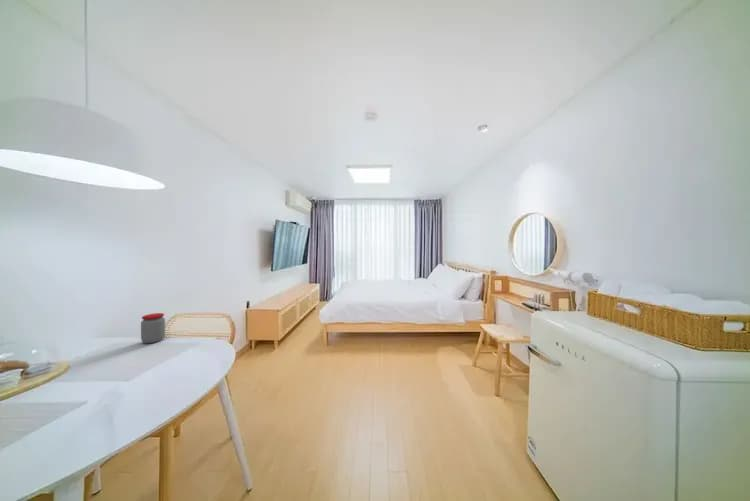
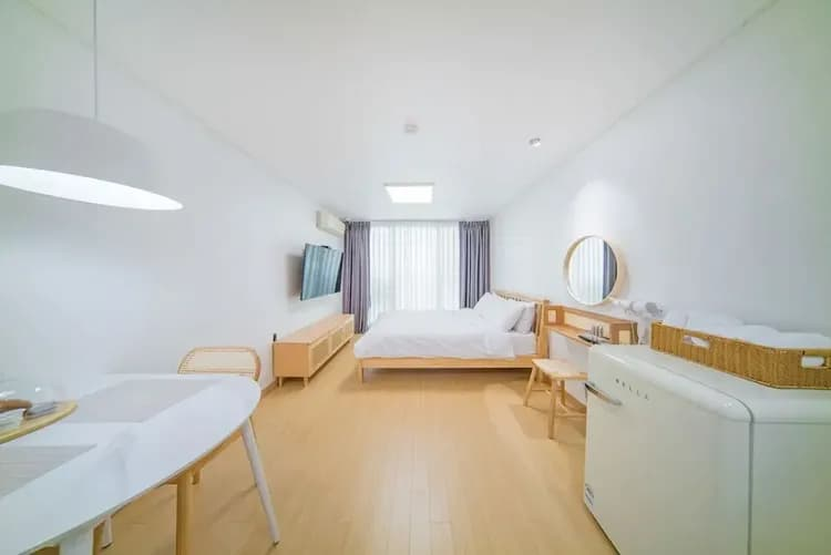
- jar (153, 327)
